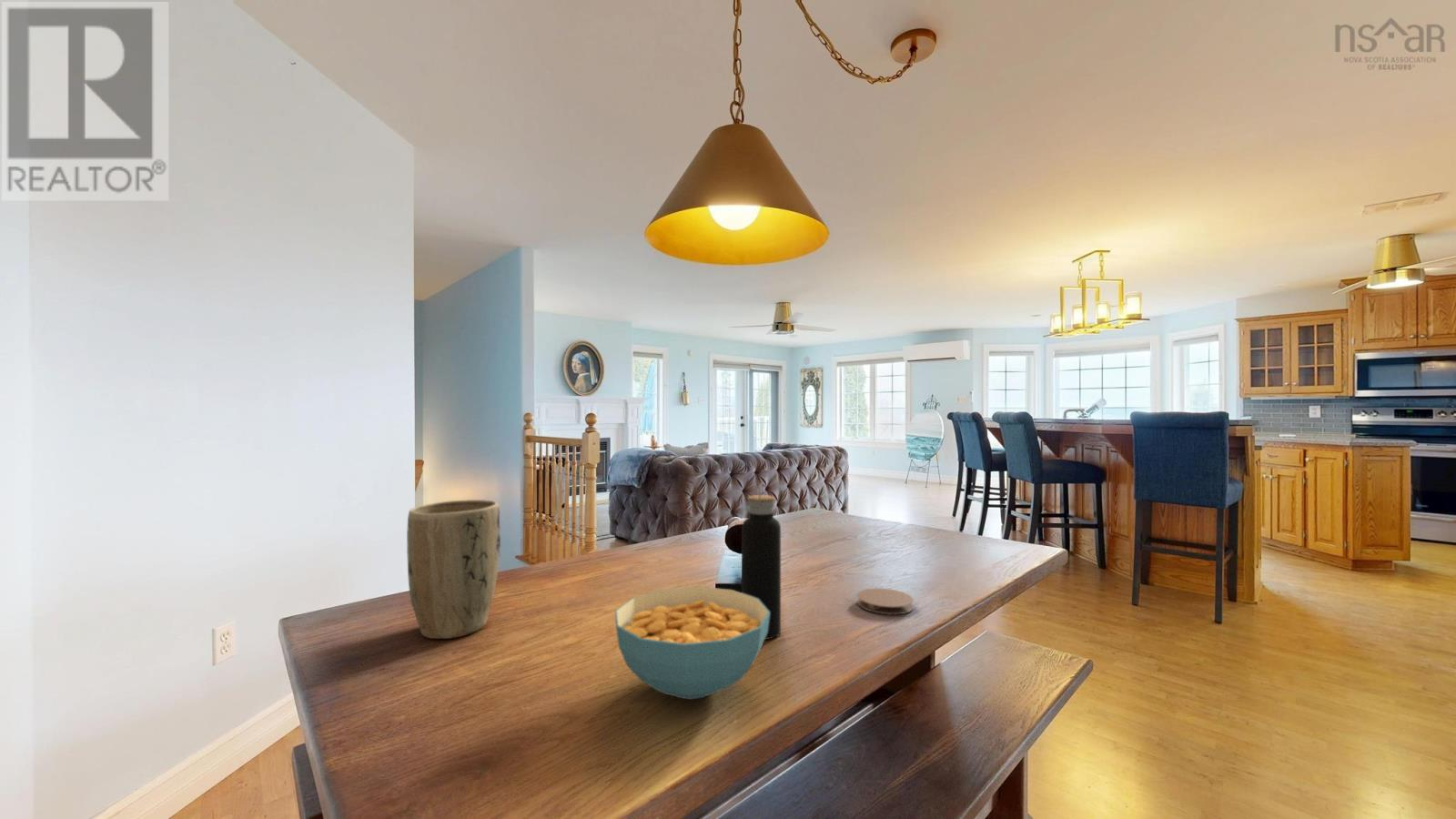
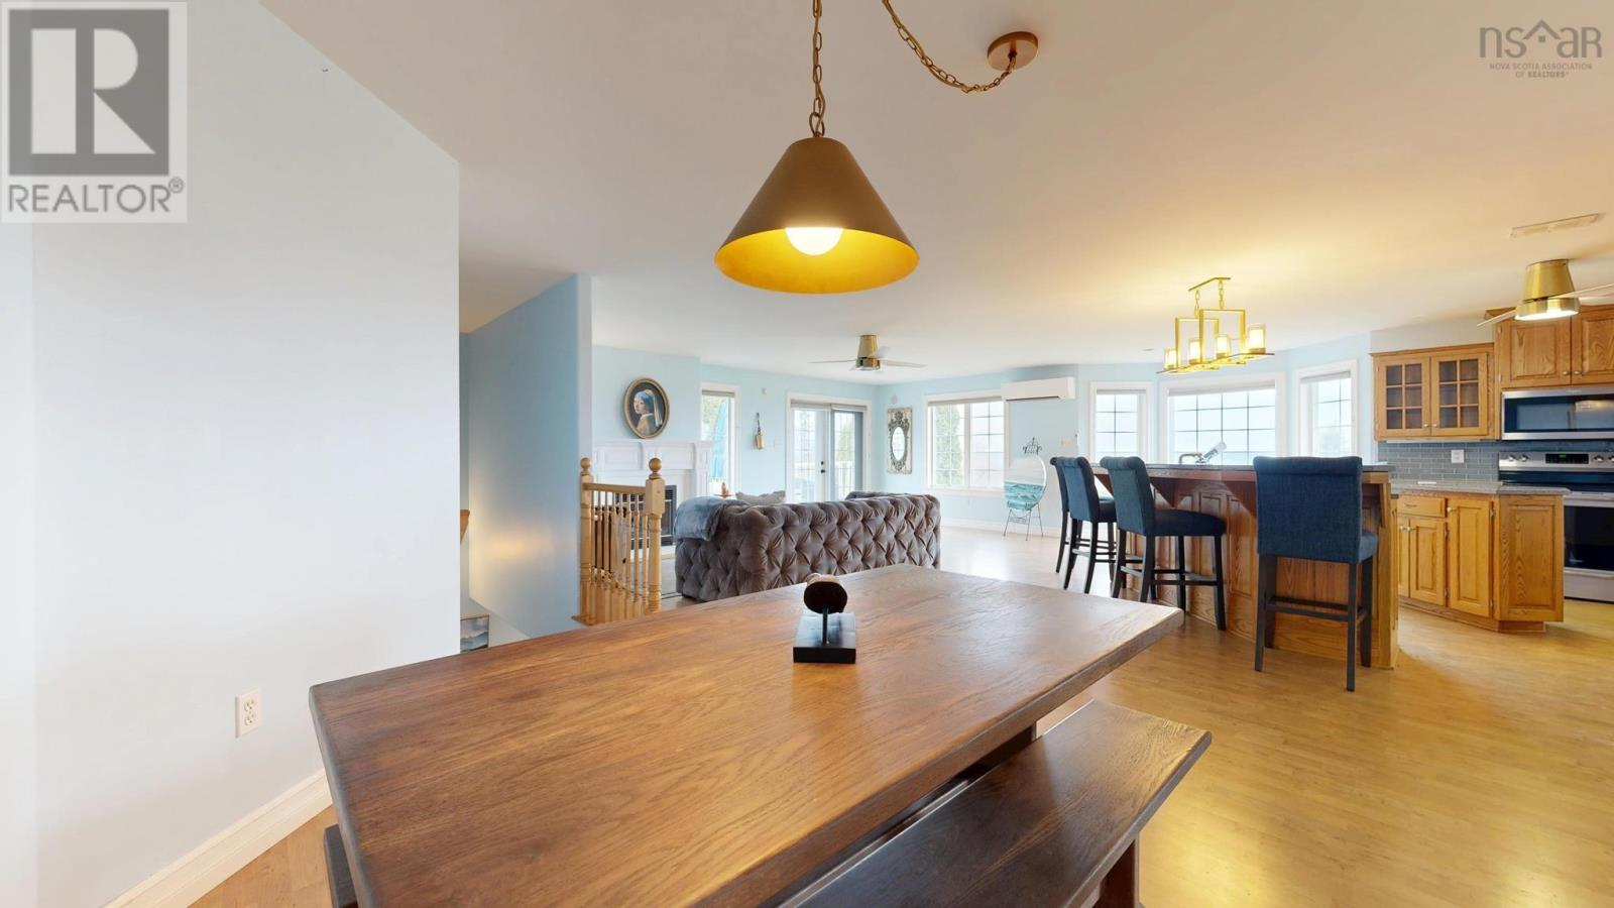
- plant pot (455, 566)
- coaster (885, 601)
- cereal bowl (692, 649)
- water bottle (761, 557)
